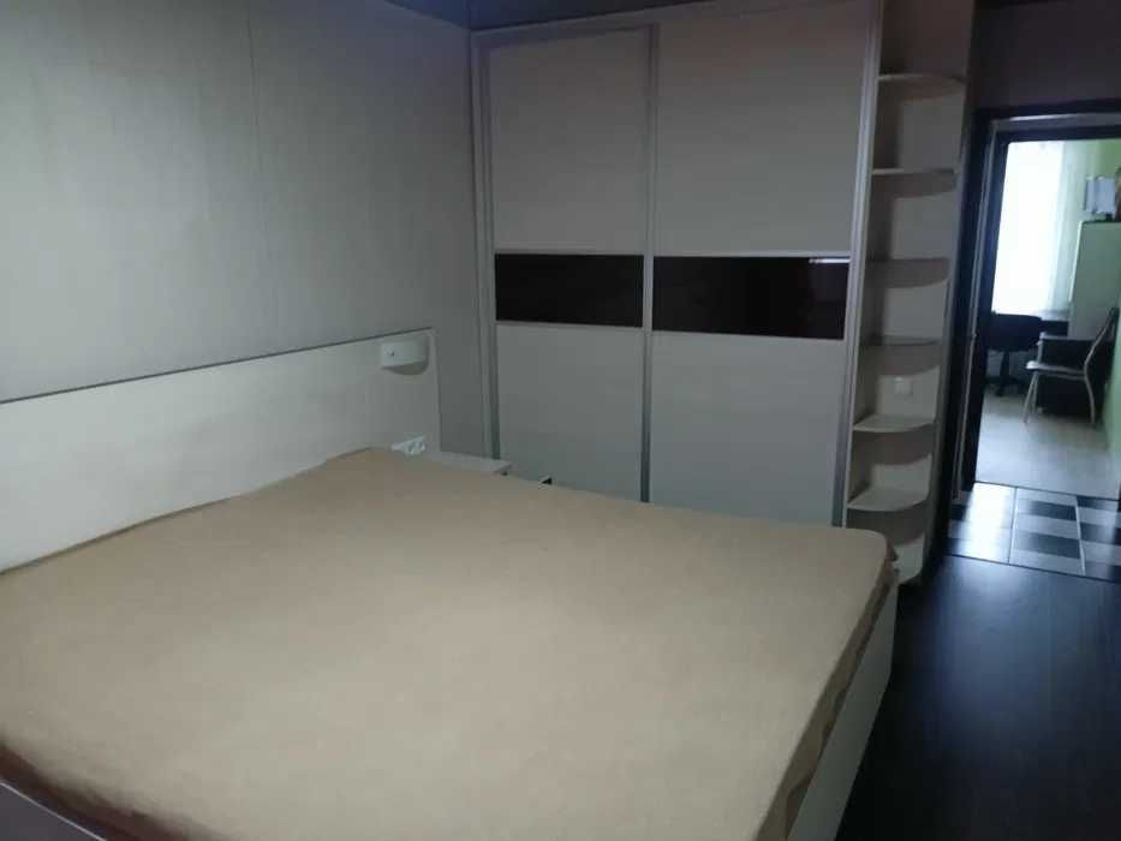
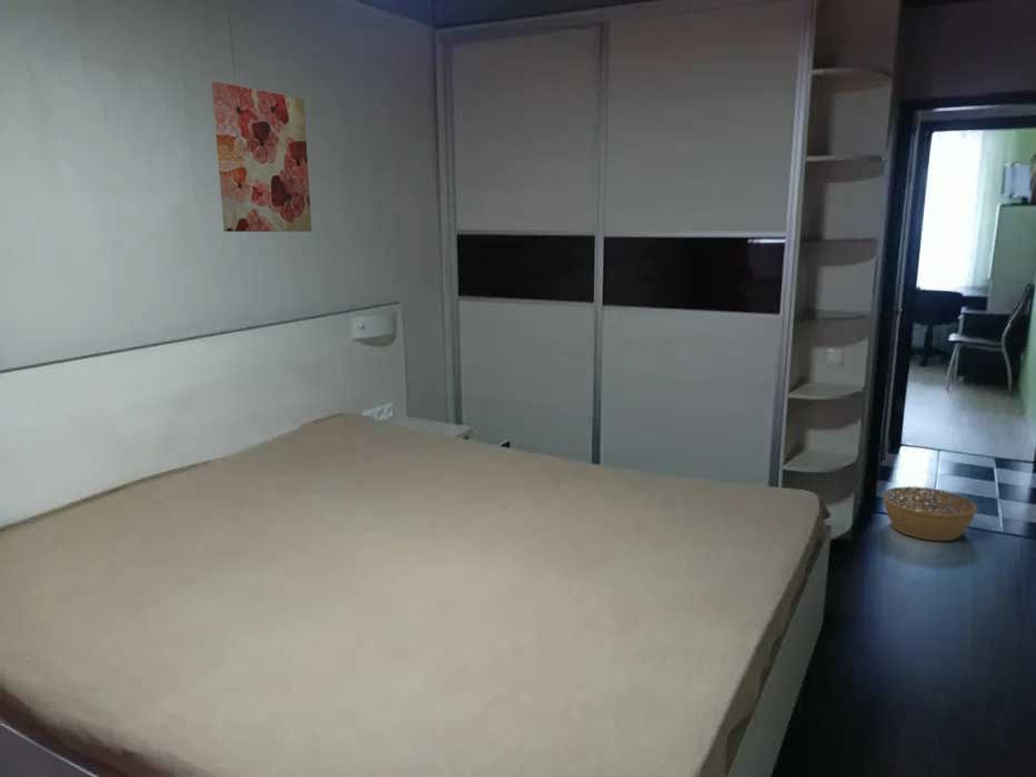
+ basket (927, 514)
+ wall art (265, 162)
